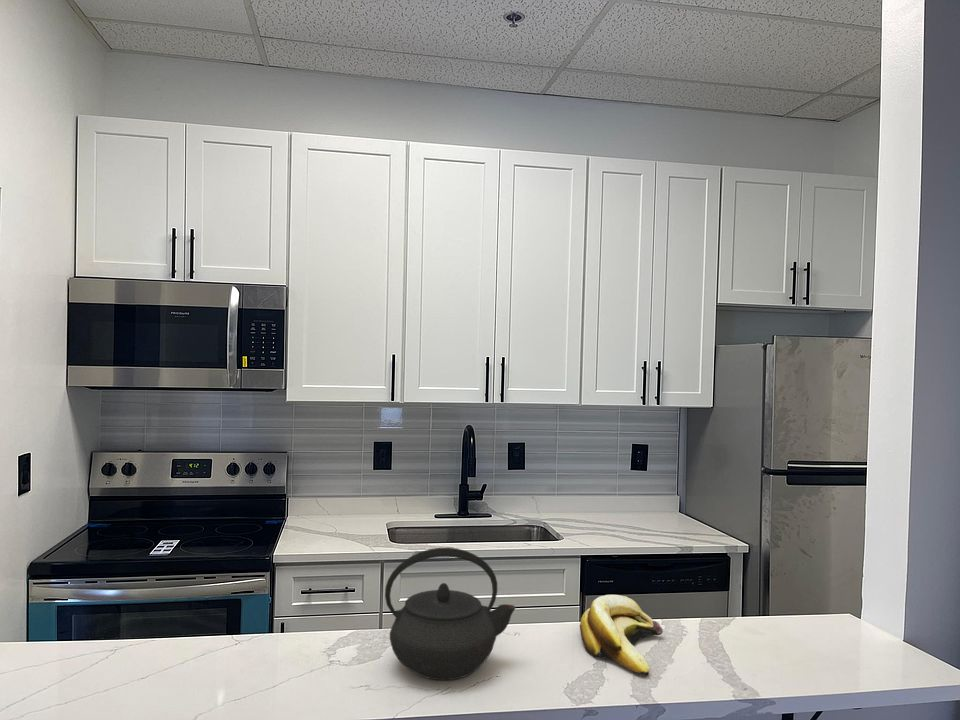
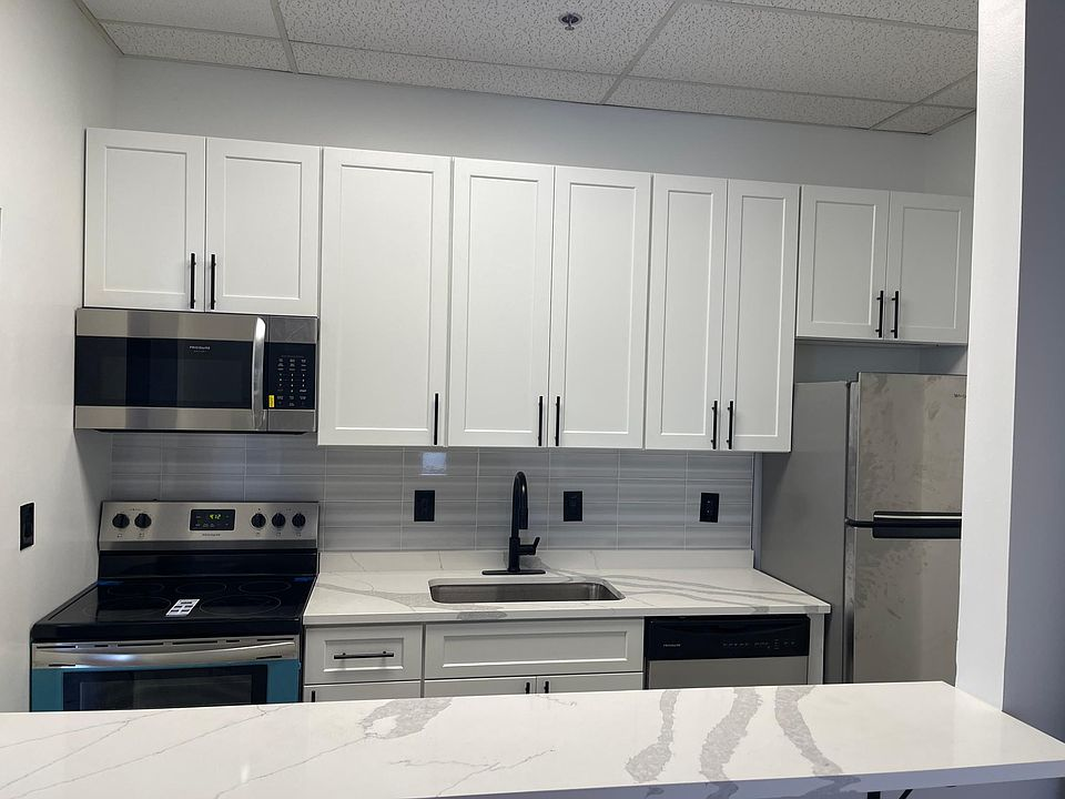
- banana (629, 625)
- kettle (451, 606)
